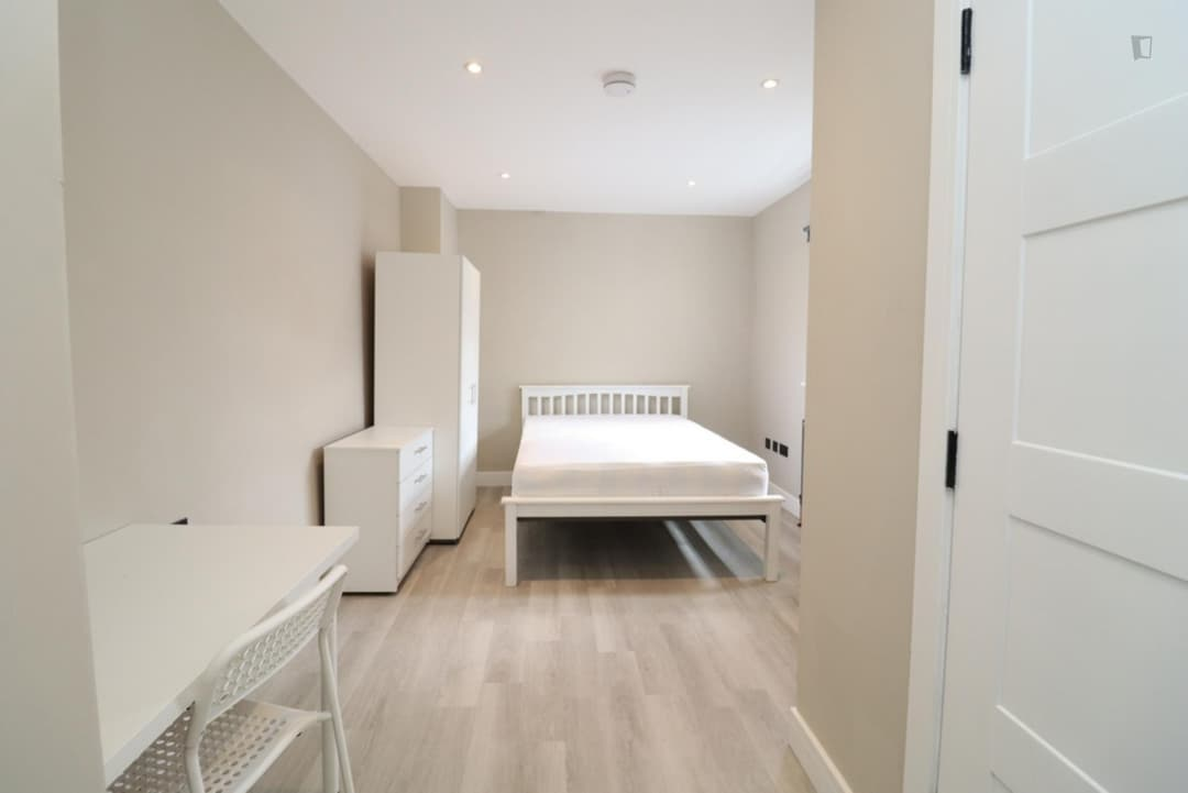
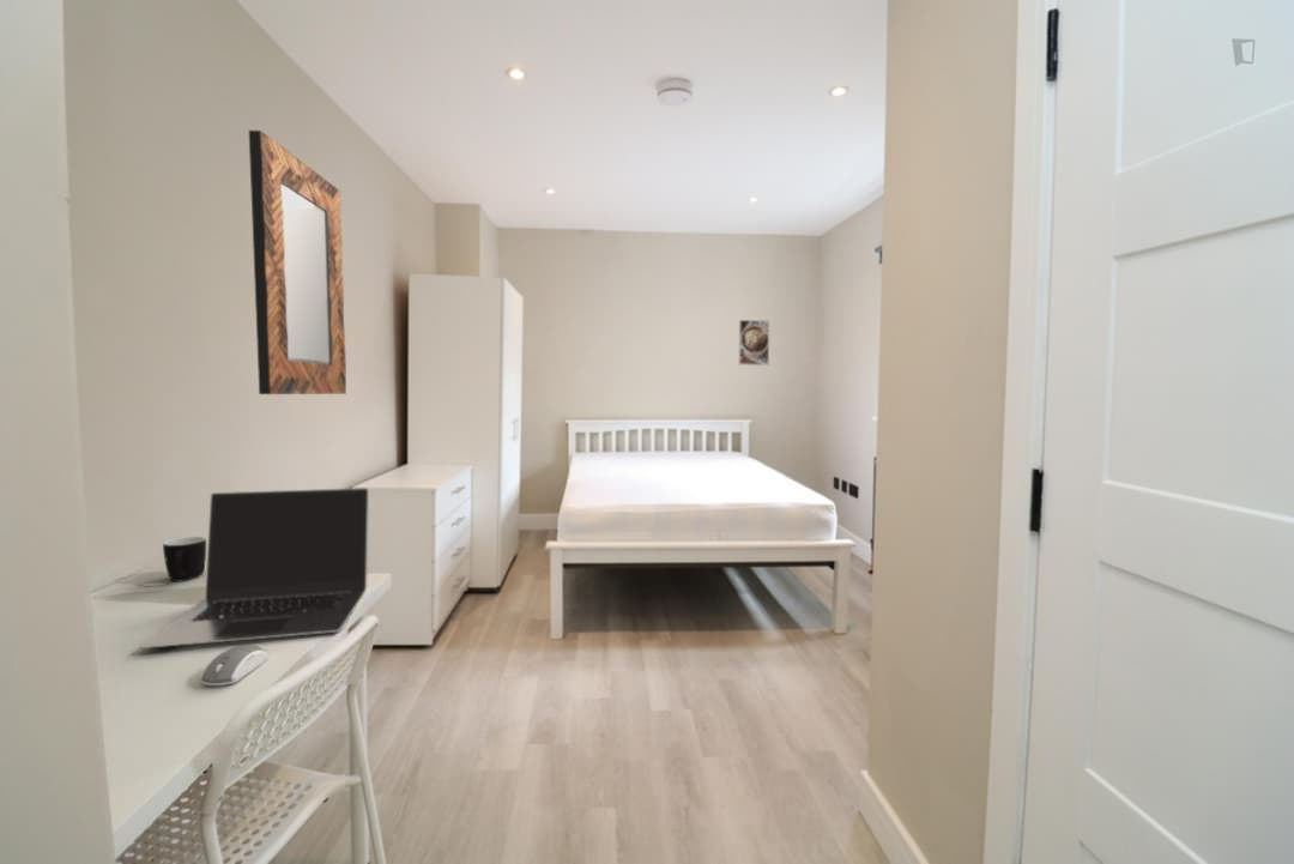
+ home mirror (304, 280)
+ laptop (270, 557)
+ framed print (754, 343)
+ mug (183, 561)
+ computer mouse (237, 658)
